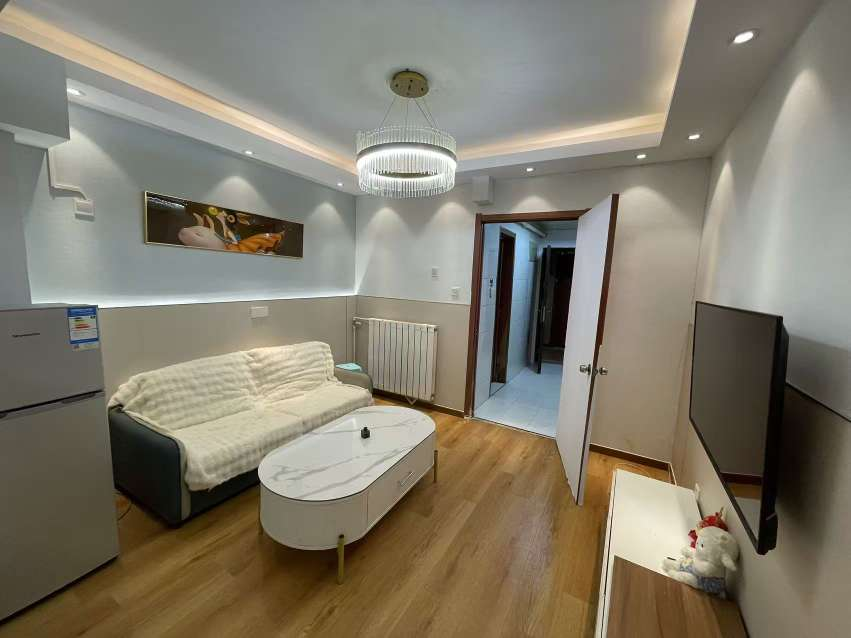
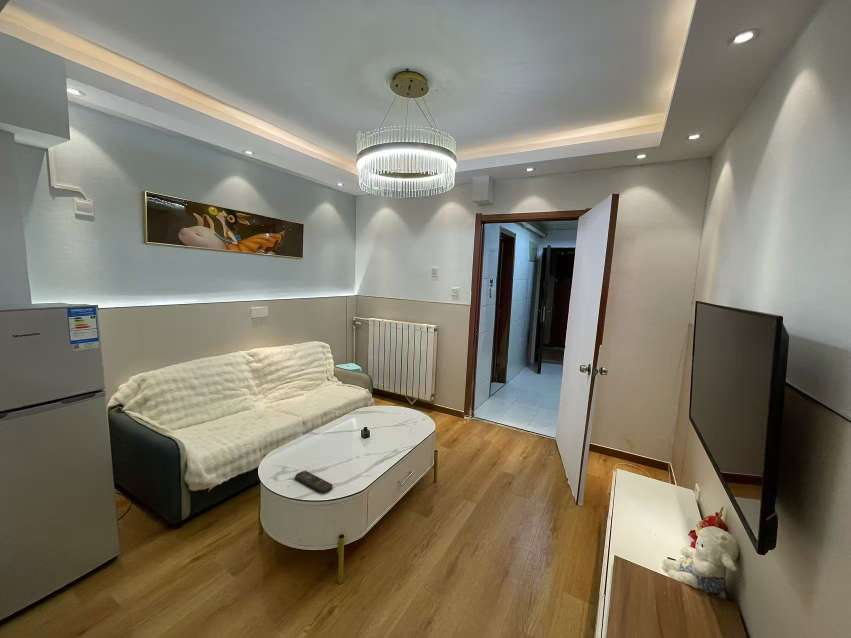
+ remote control (313, 481)
